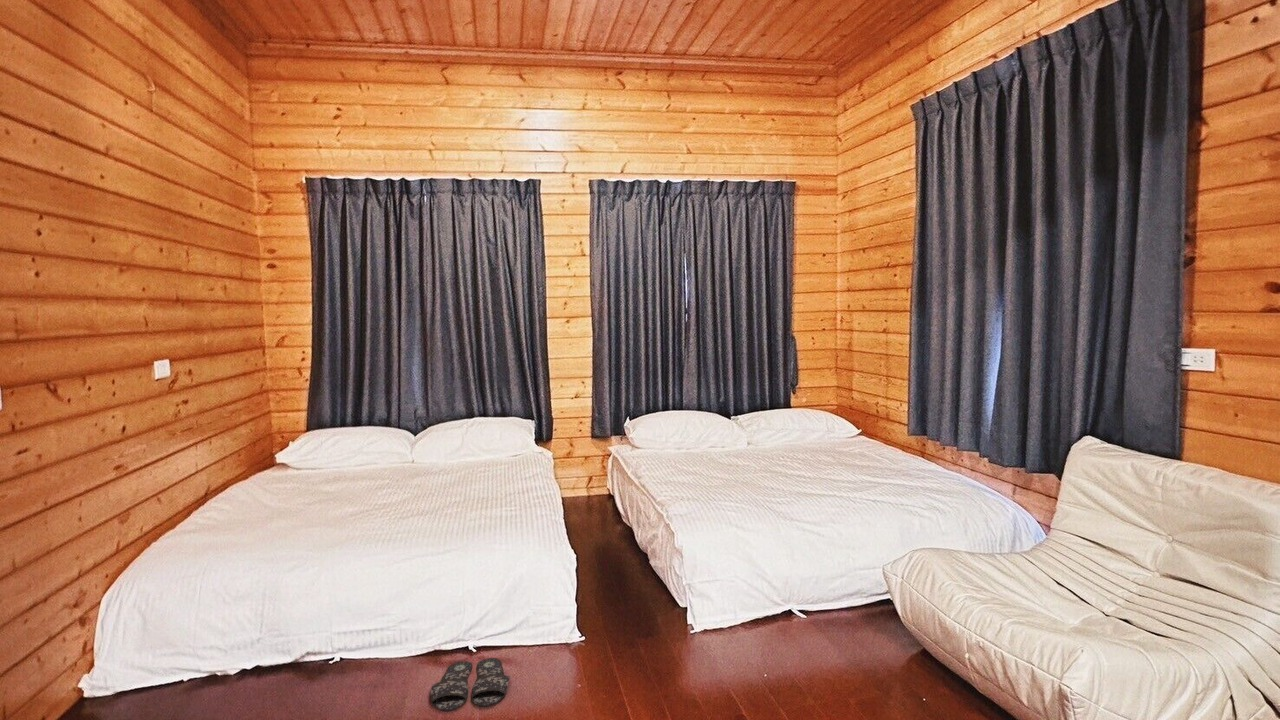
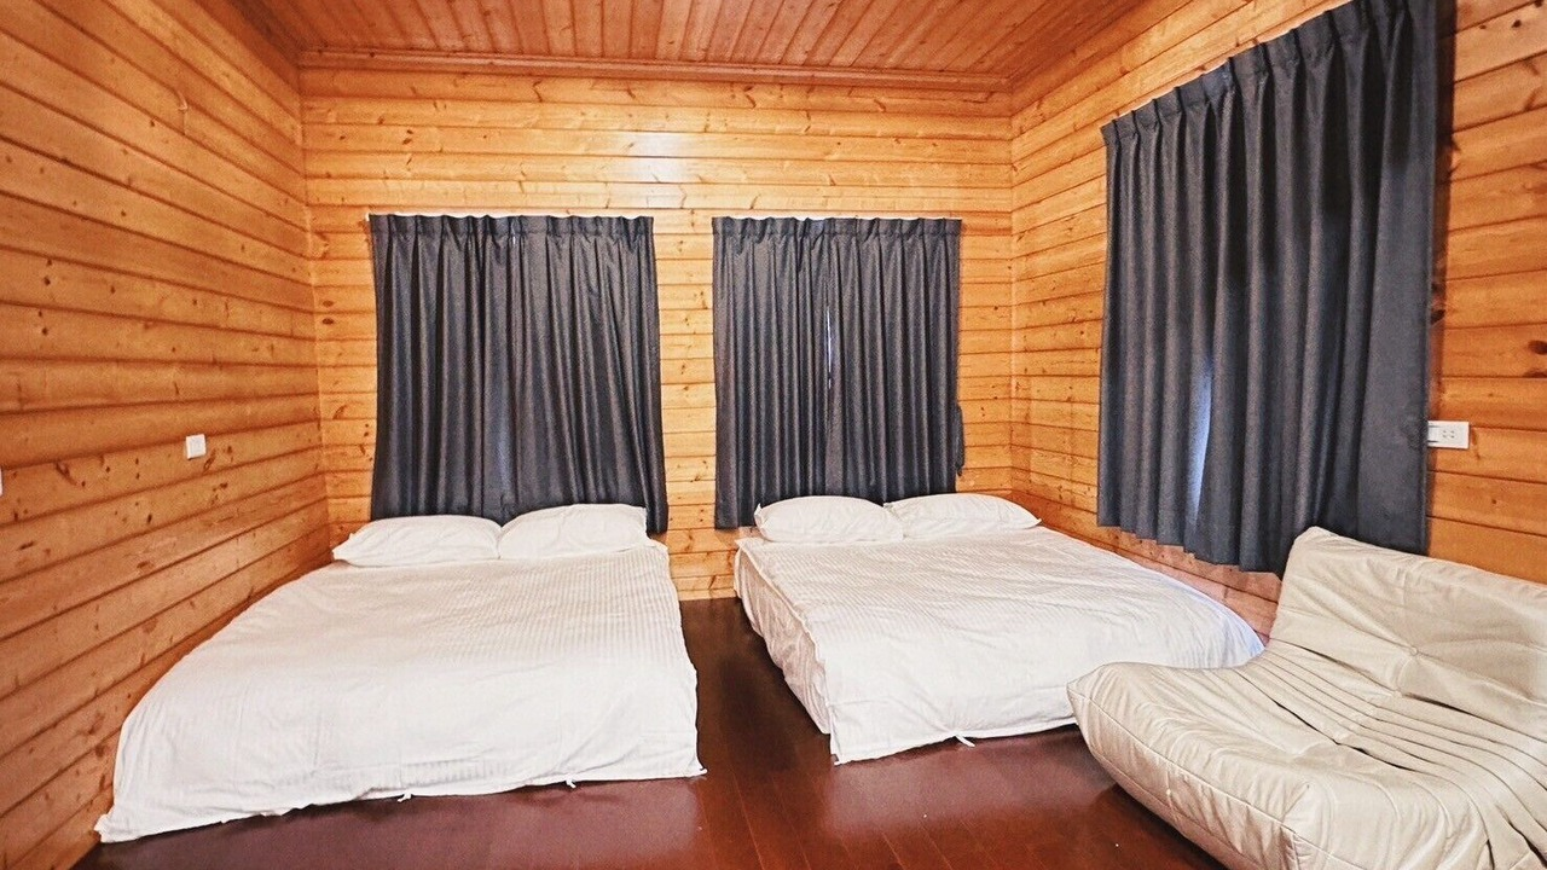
- slippers (467, 679)
